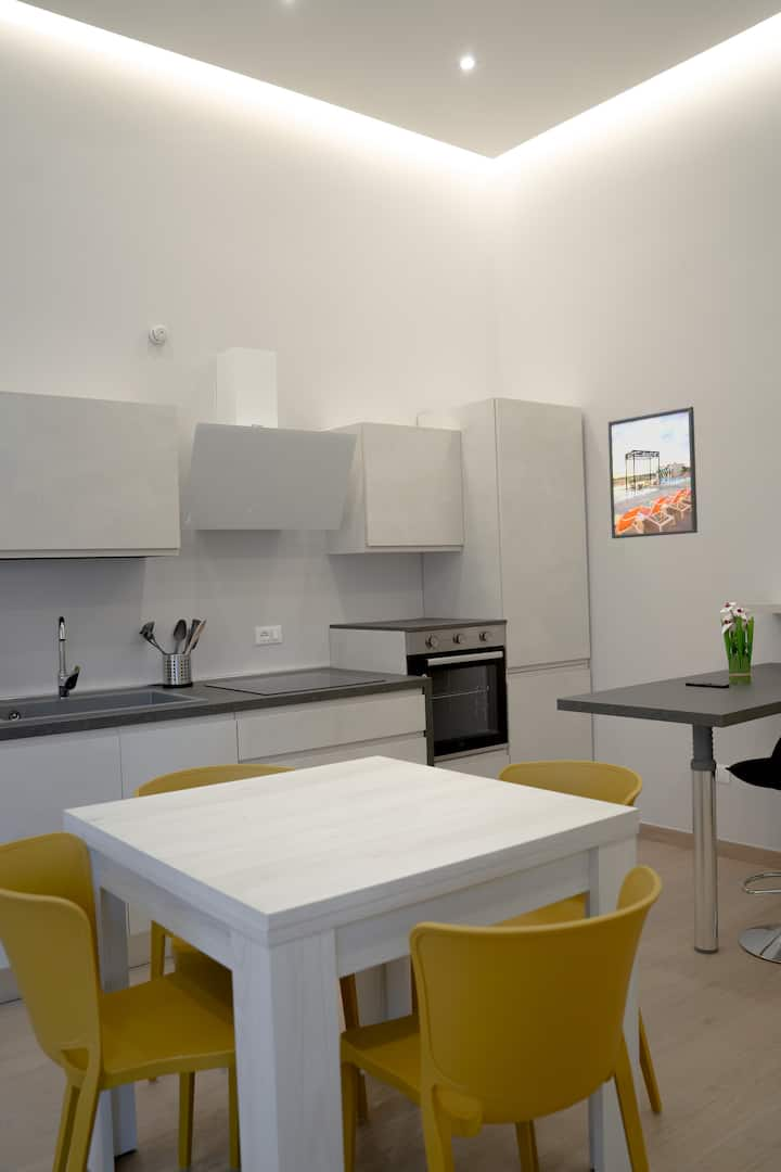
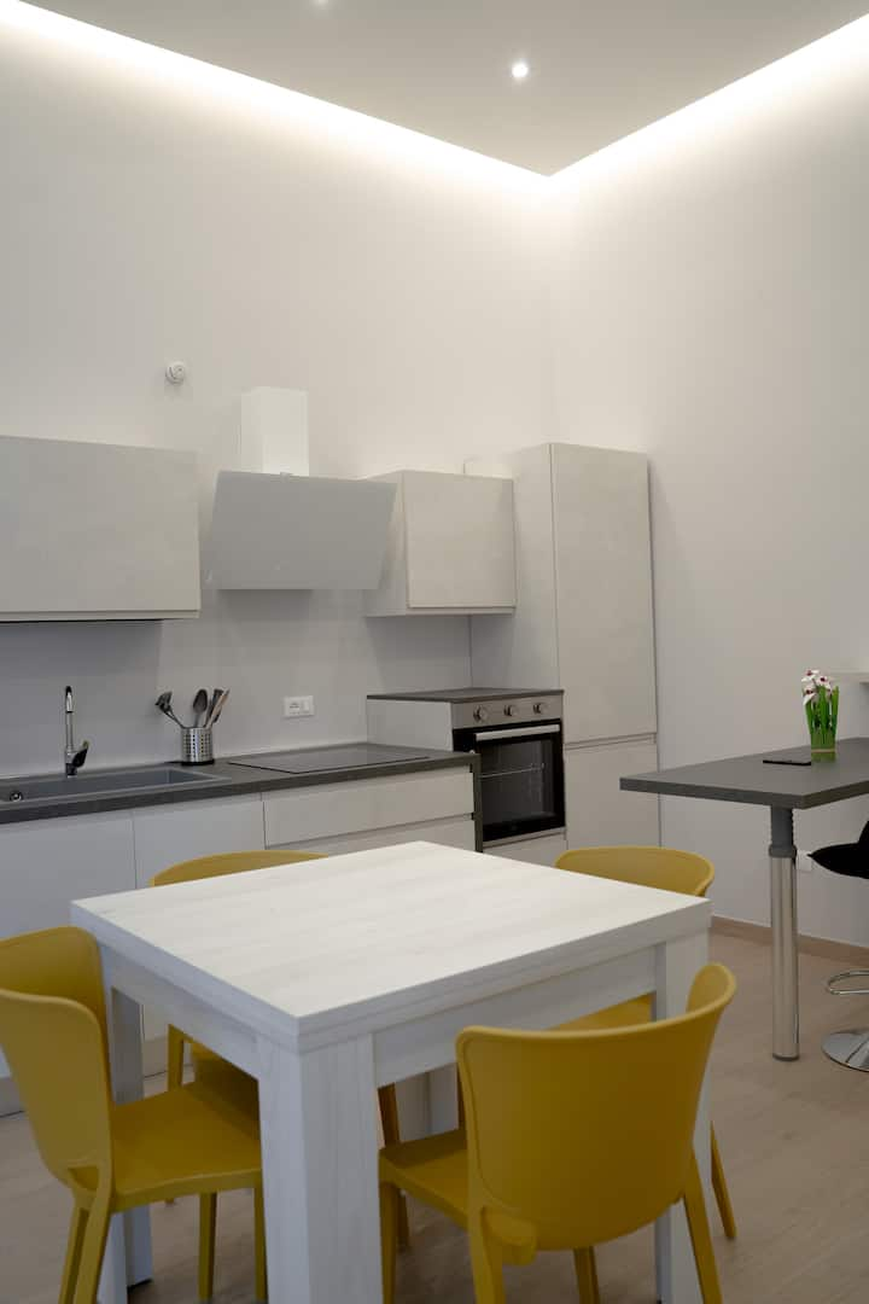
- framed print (651, 474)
